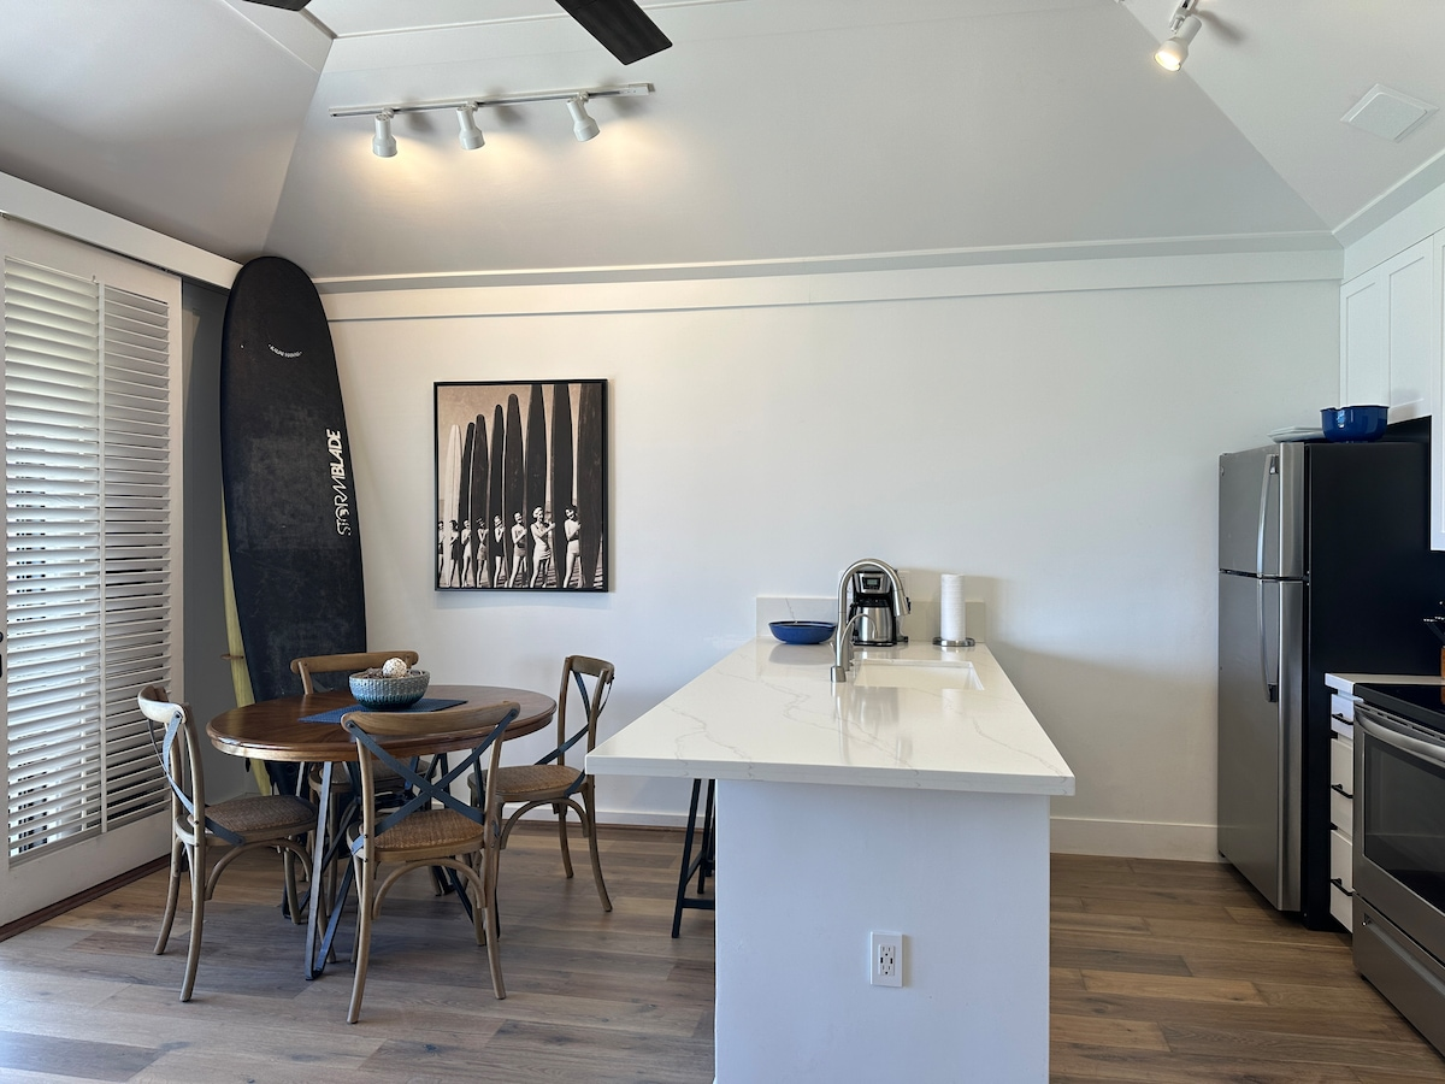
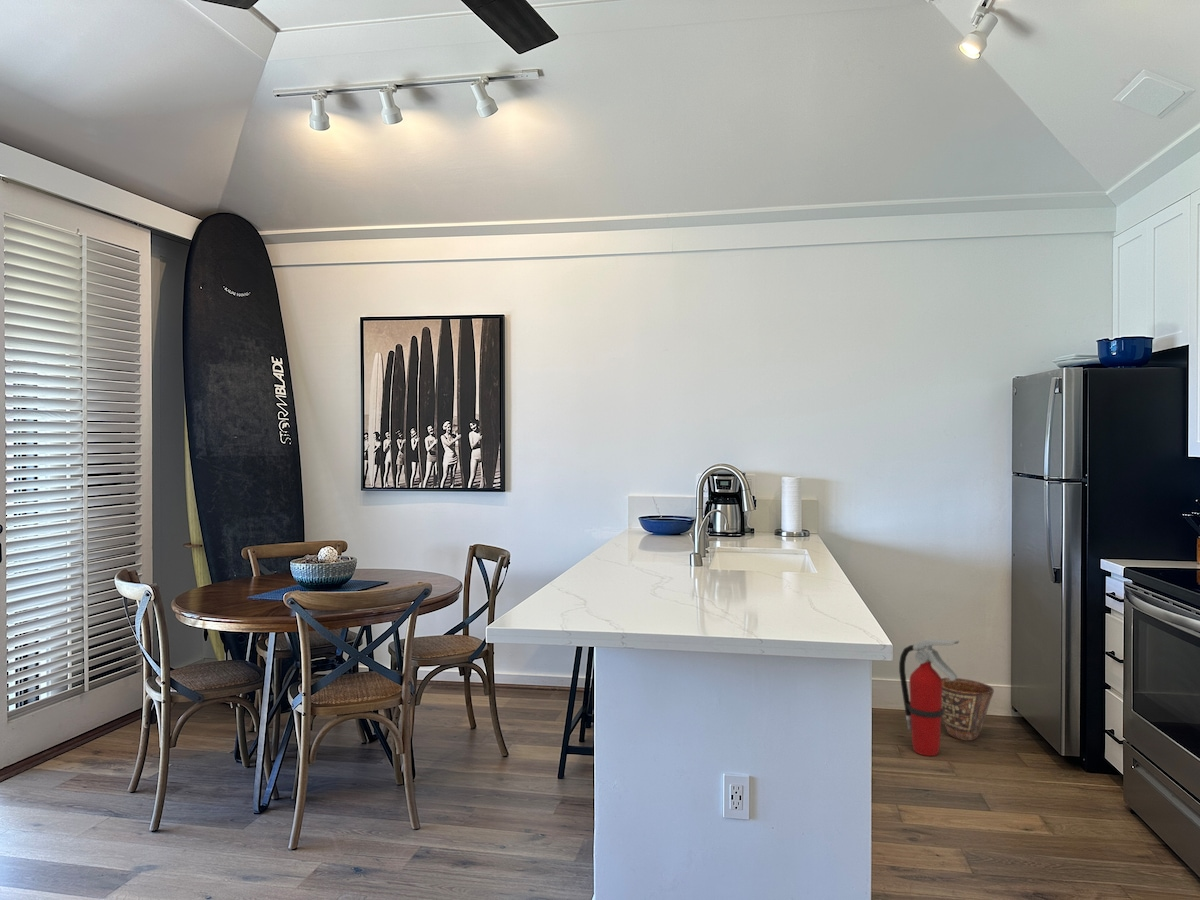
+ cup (964, 709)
+ fire extinguisher (927, 693)
